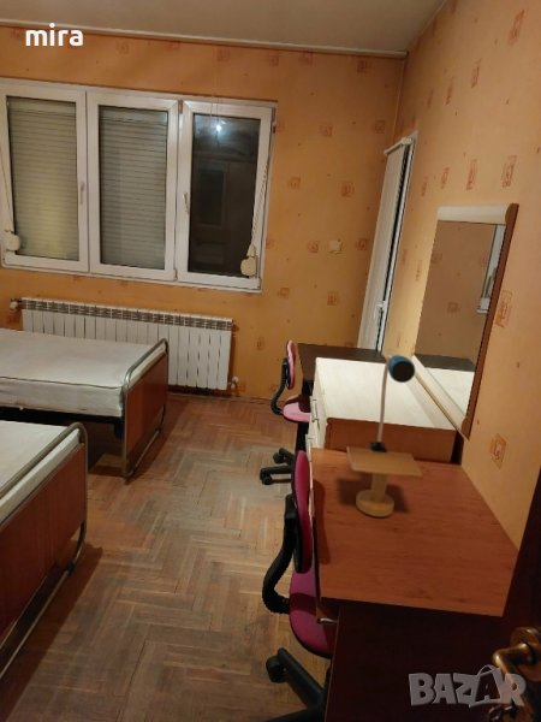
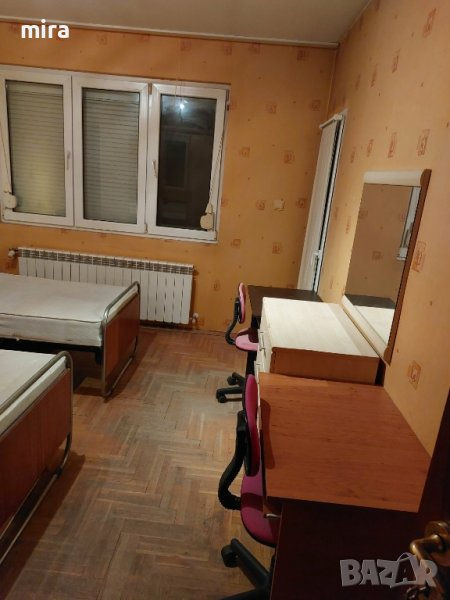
- desk lamp (382, 426)
